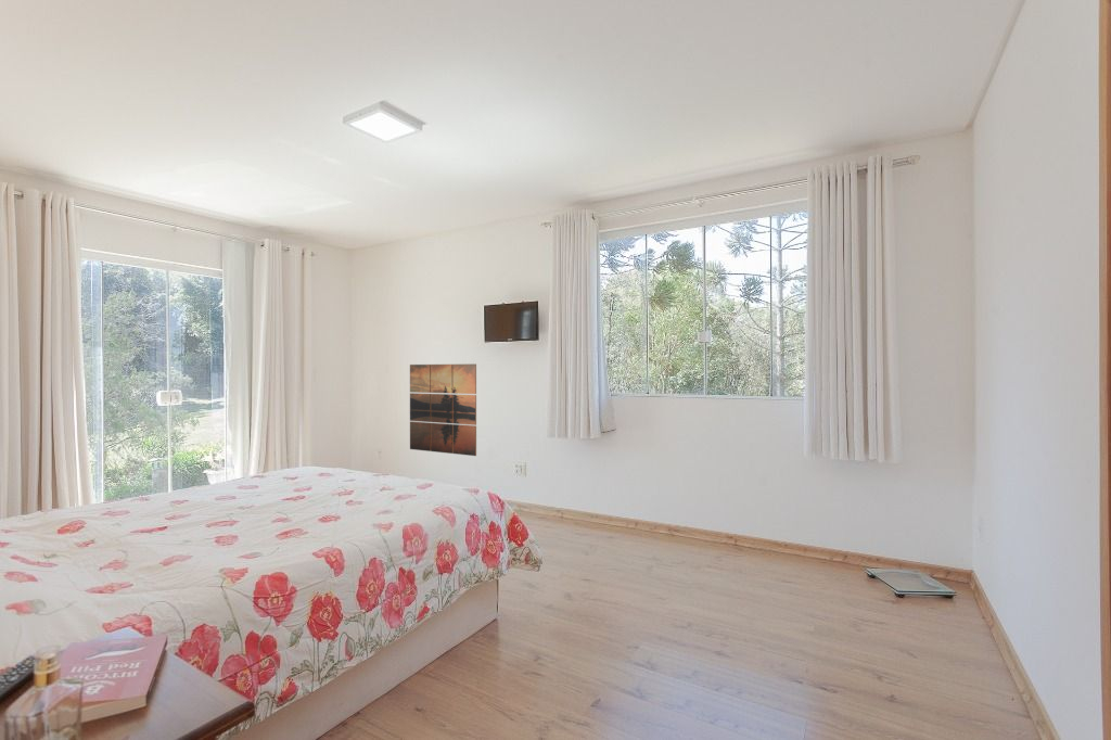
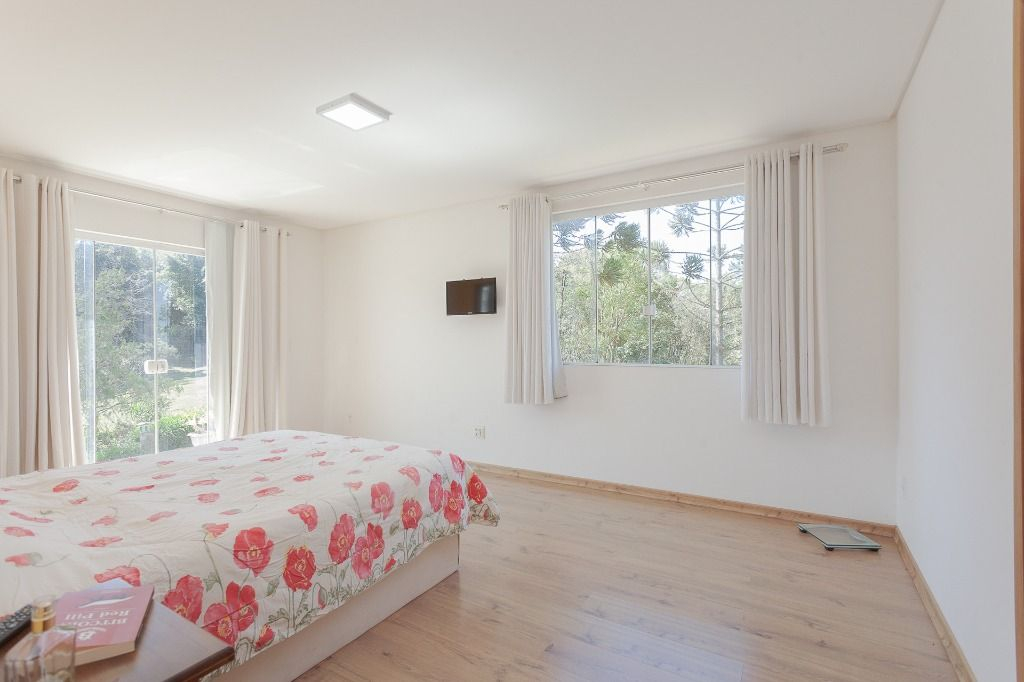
- wall art (442, 408)
